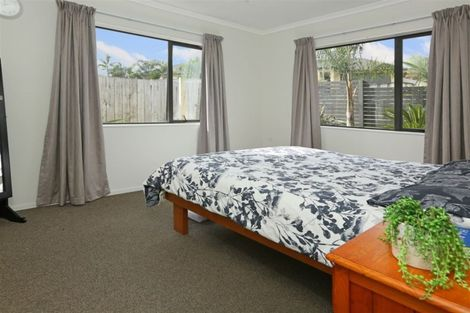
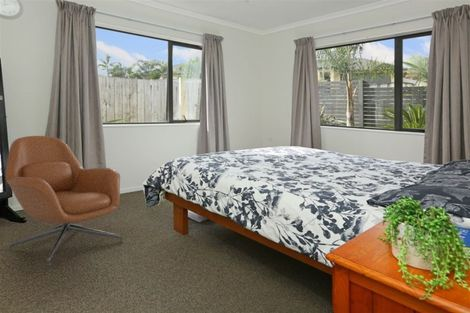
+ armchair (62, 190)
